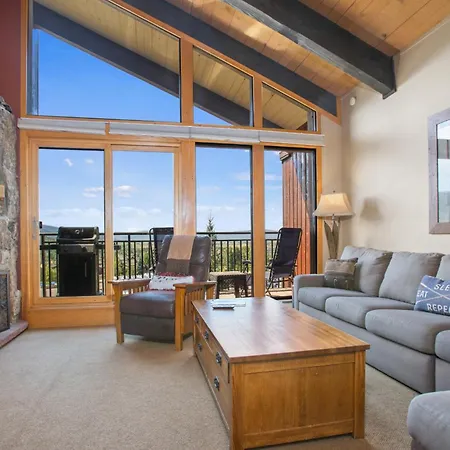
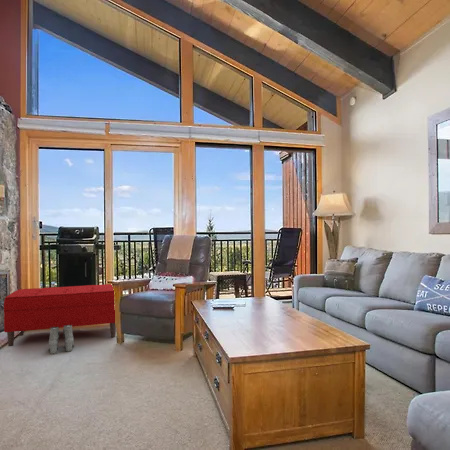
+ bench (66, 312)
+ boots (59, 336)
